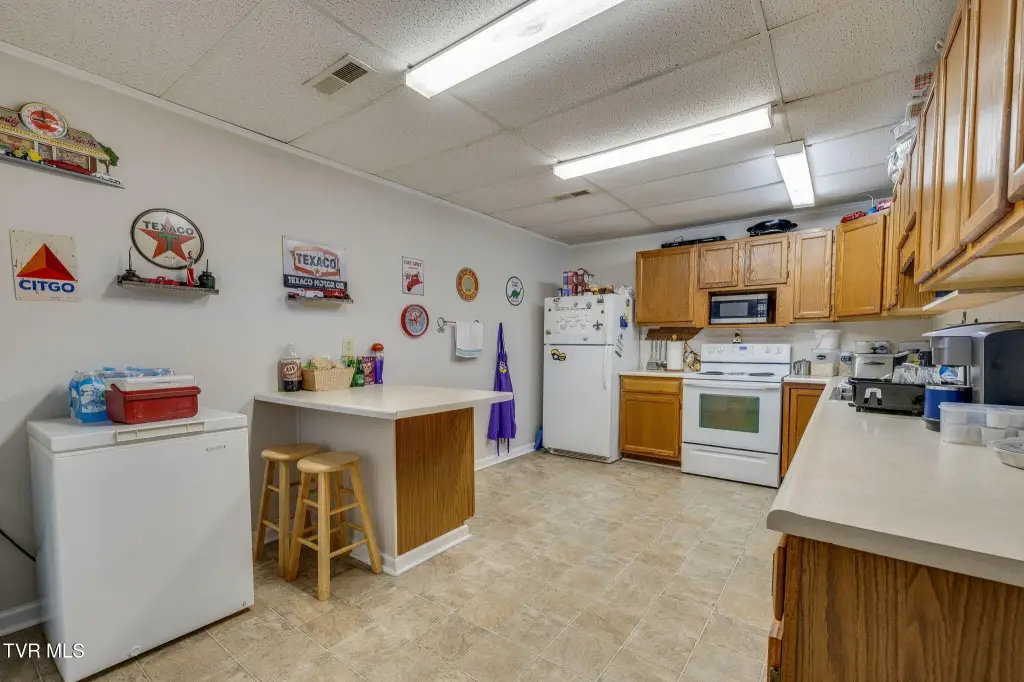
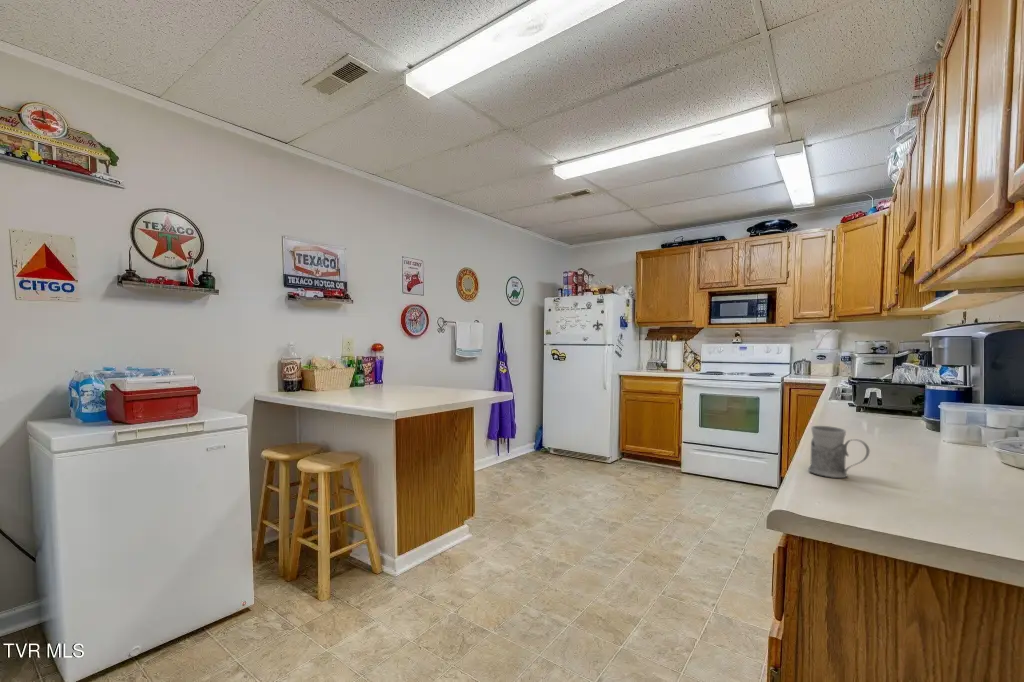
+ mug (838, 453)
